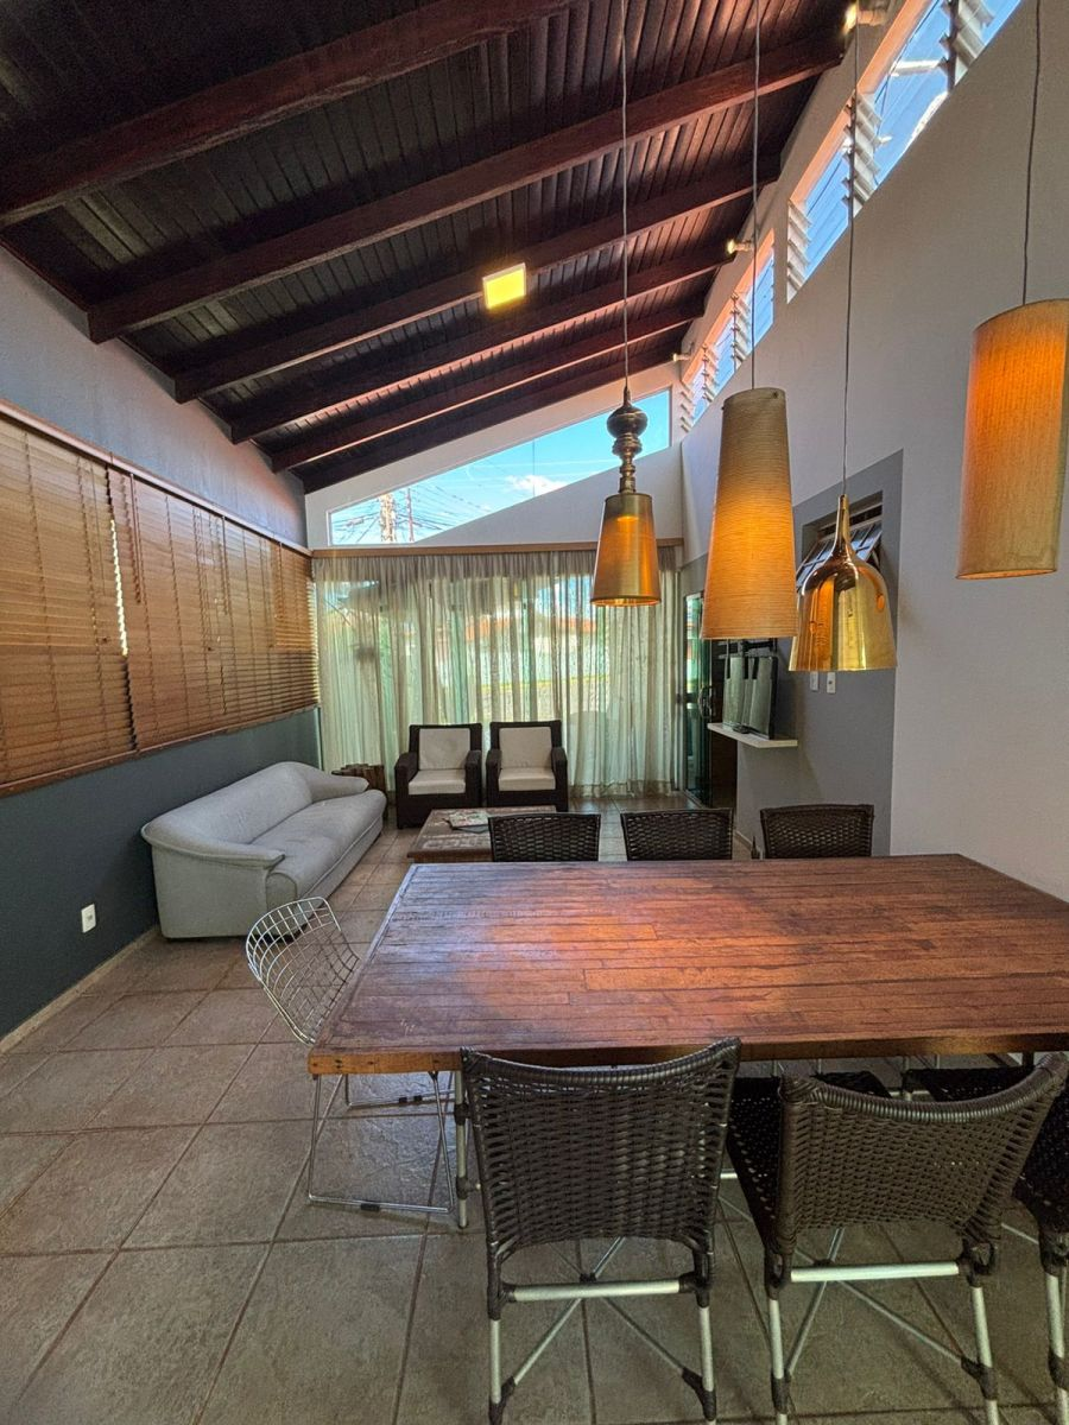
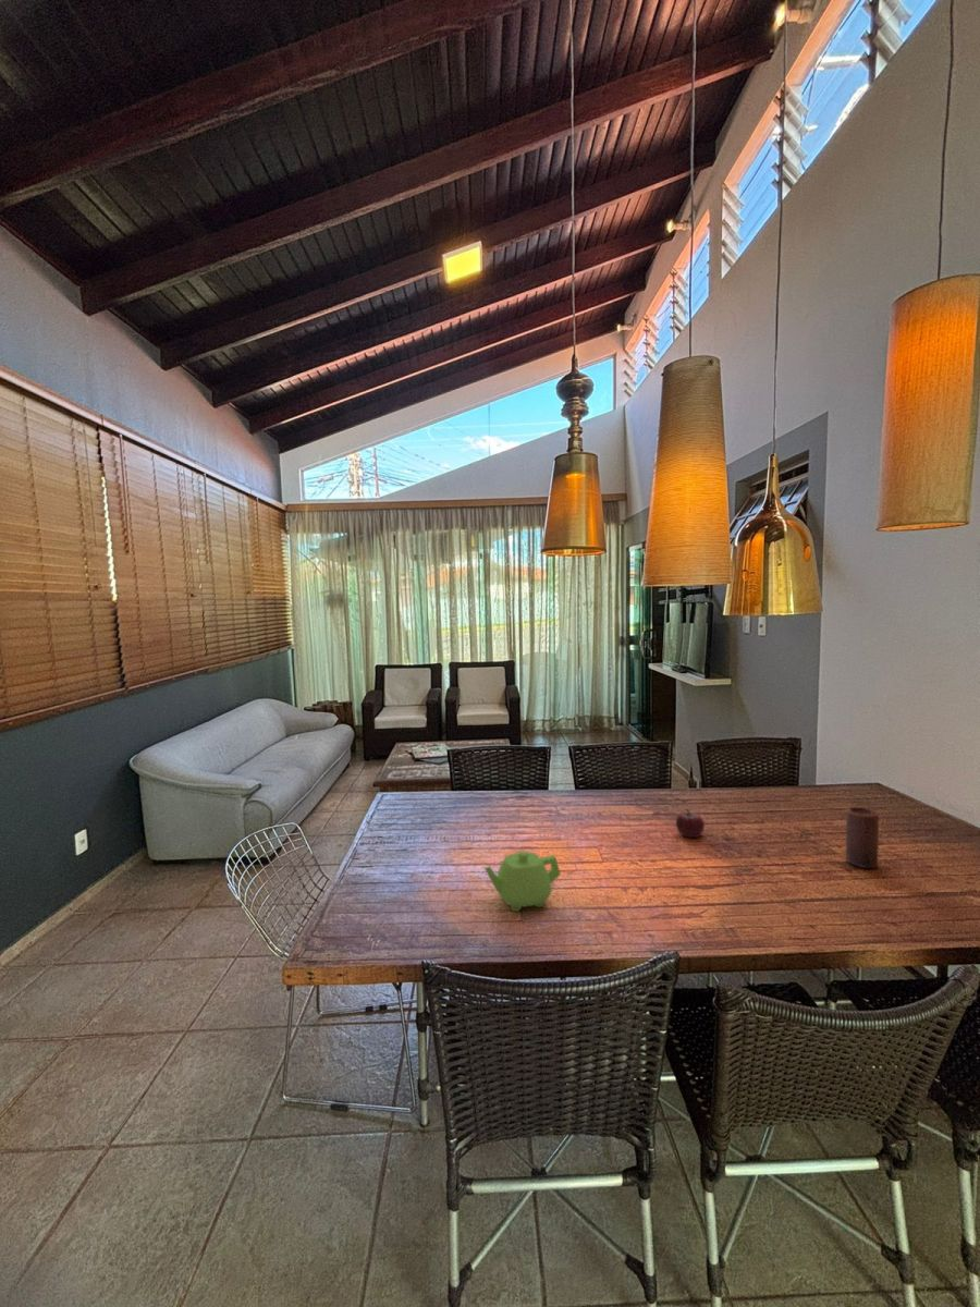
+ teapot (523, 877)
+ fruit (689, 821)
+ candle (861, 836)
